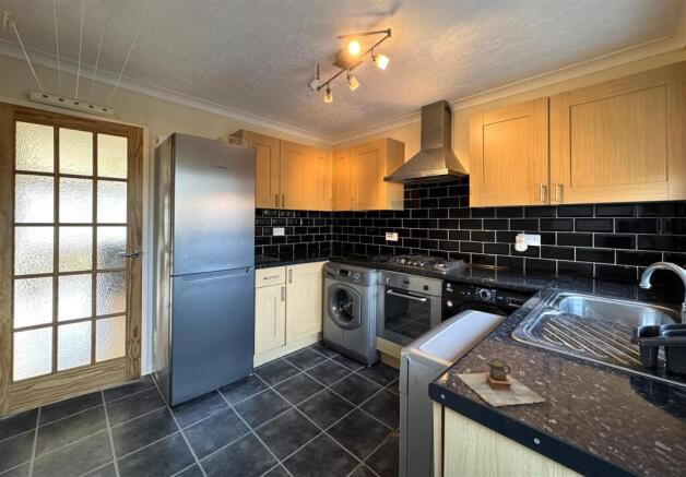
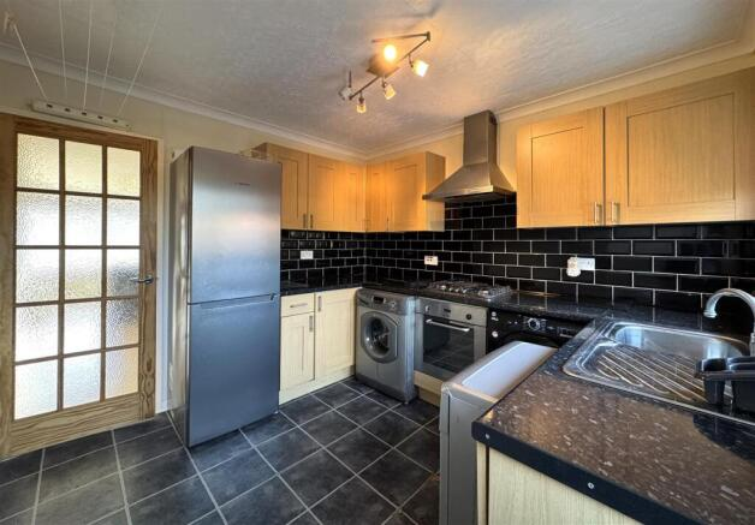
- teapot (497, 372)
